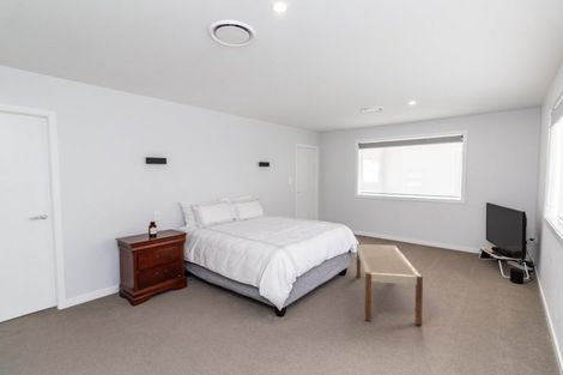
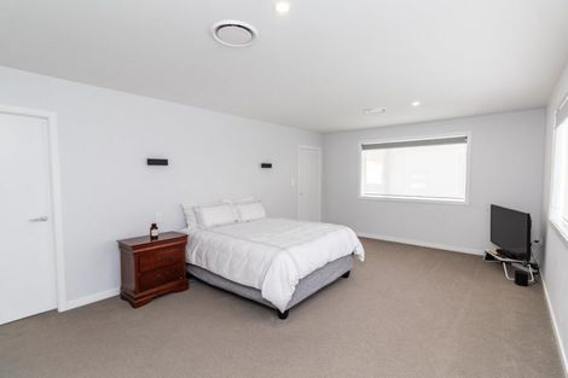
- bench (382, 276)
